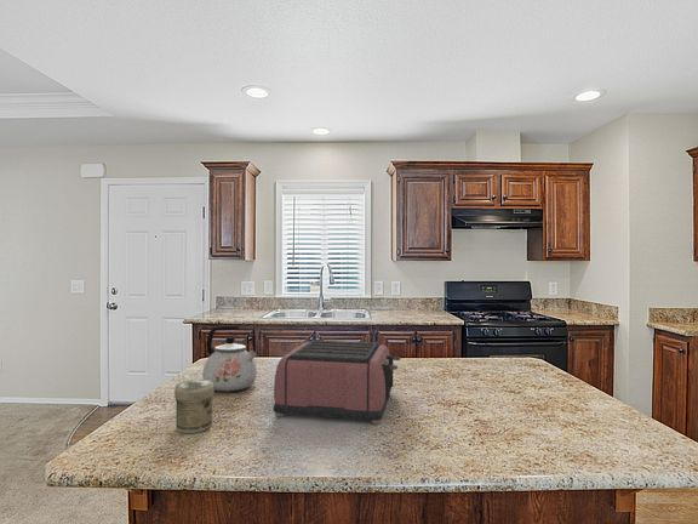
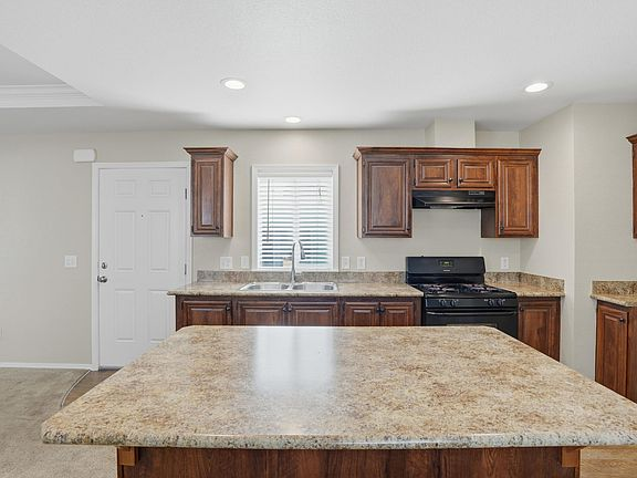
- jar (194, 405)
- kettle (230, 355)
- toaster (342, 376)
